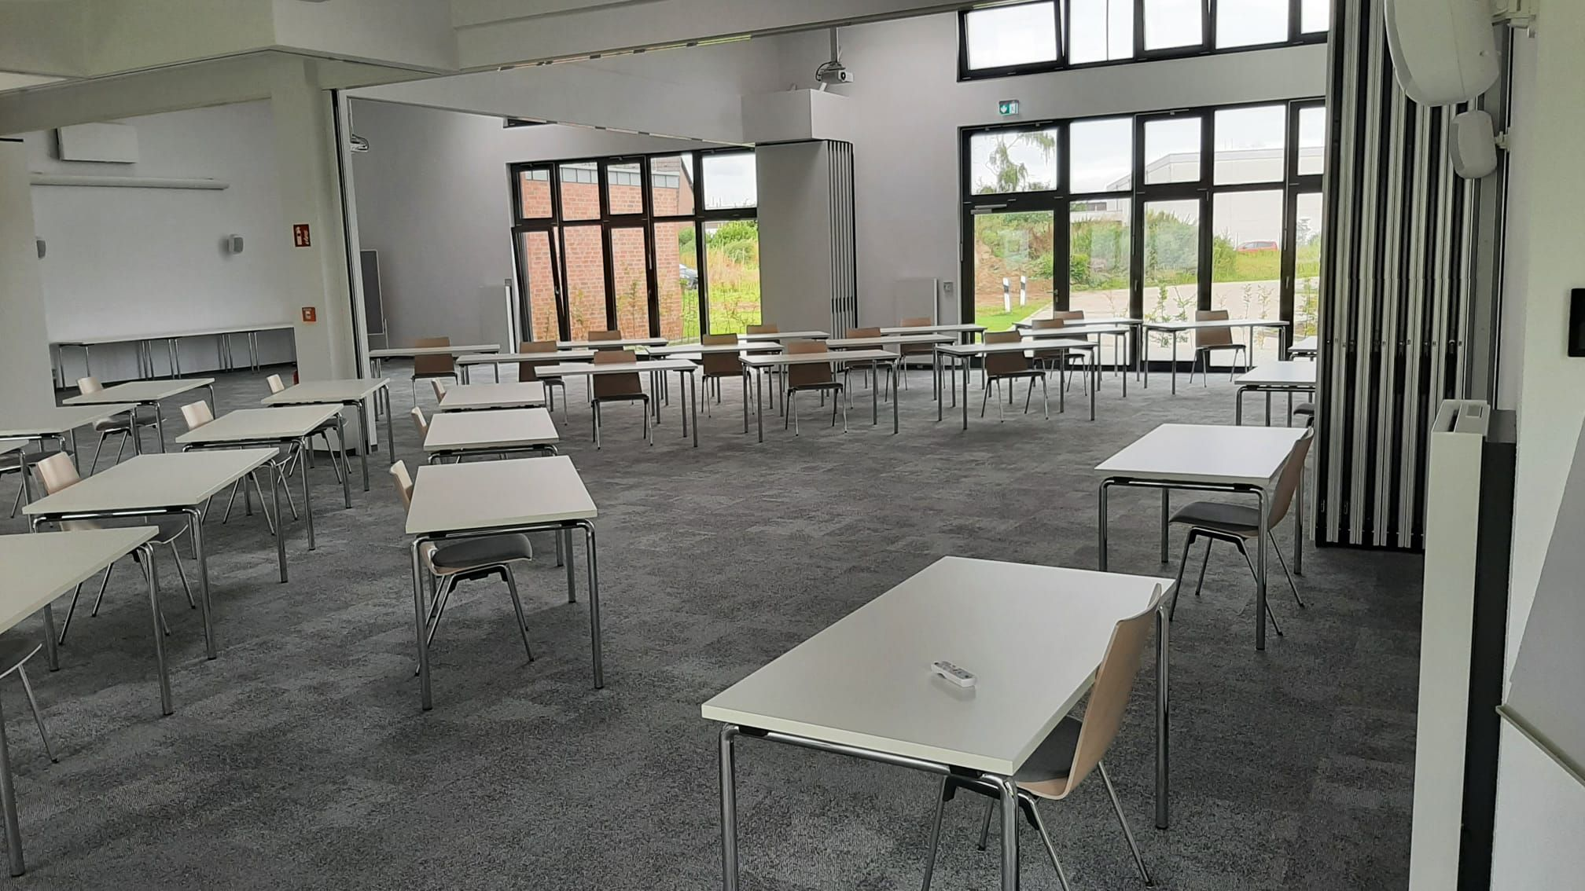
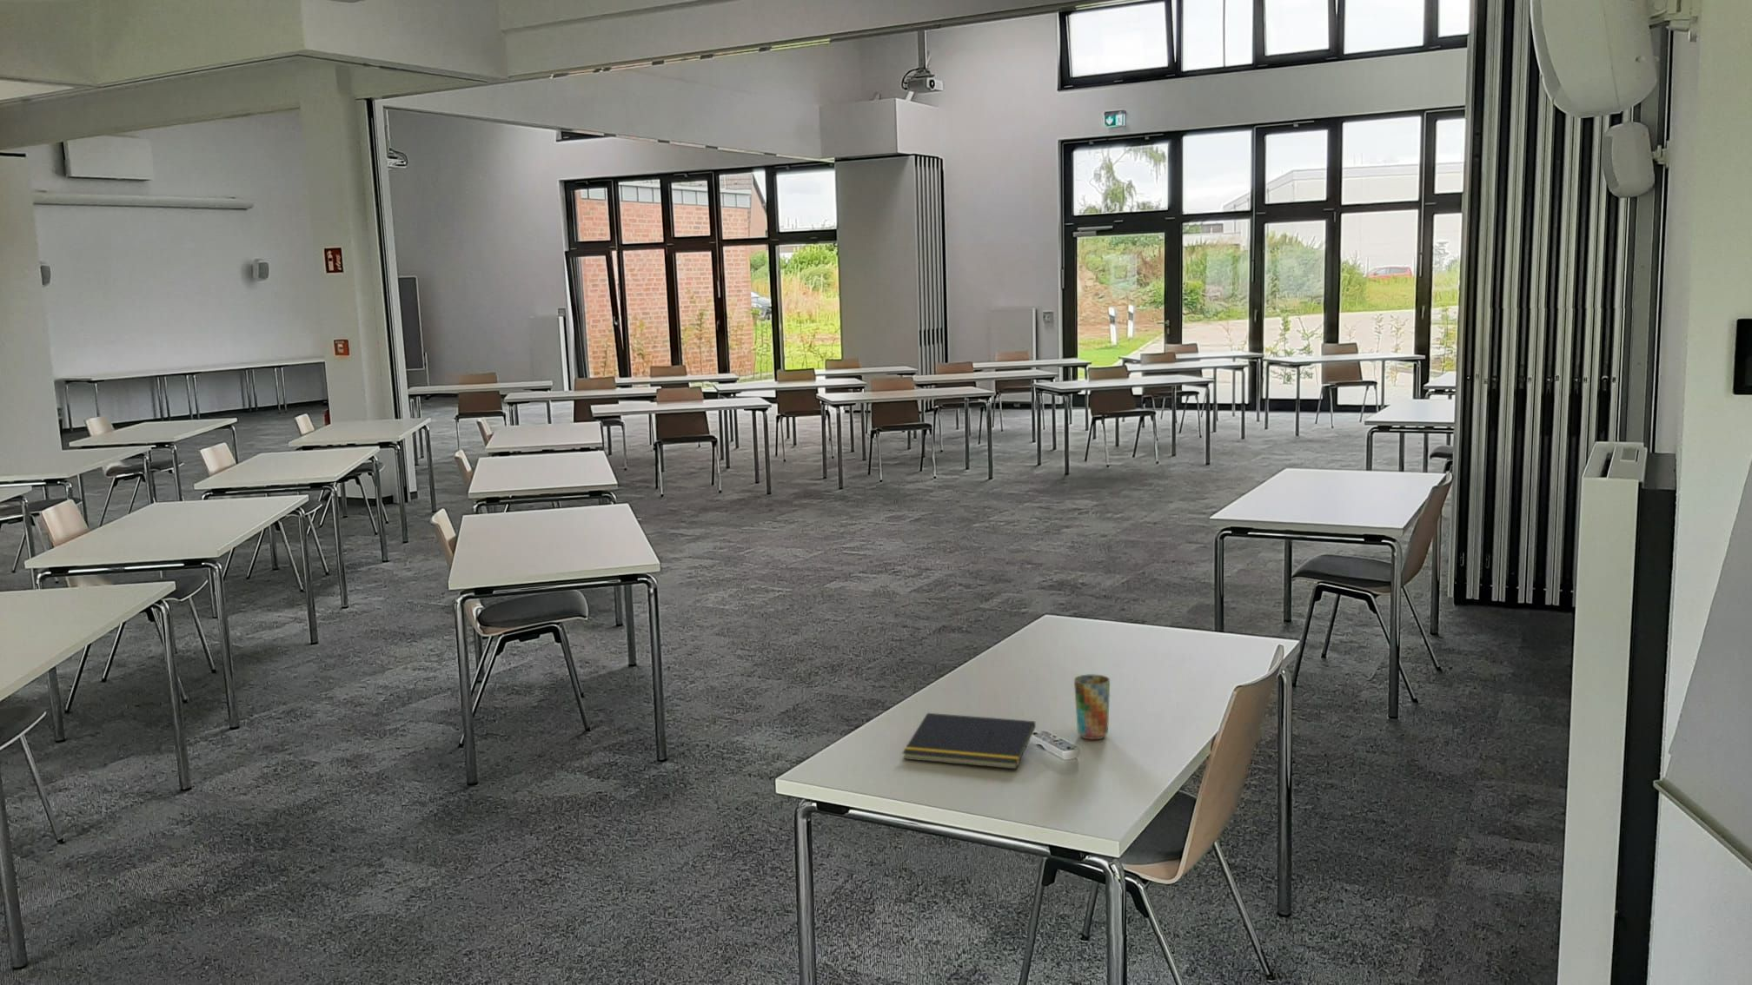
+ notepad (970, 740)
+ cup (1091, 707)
